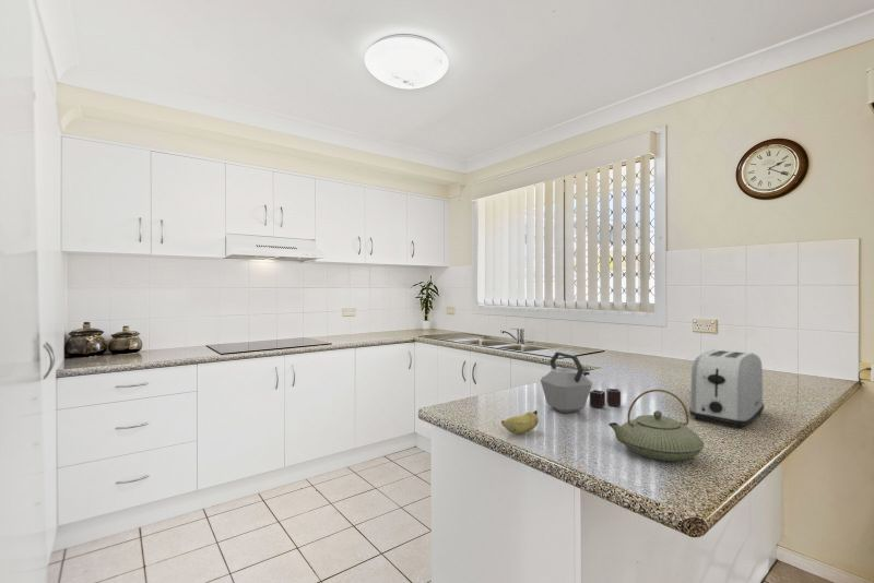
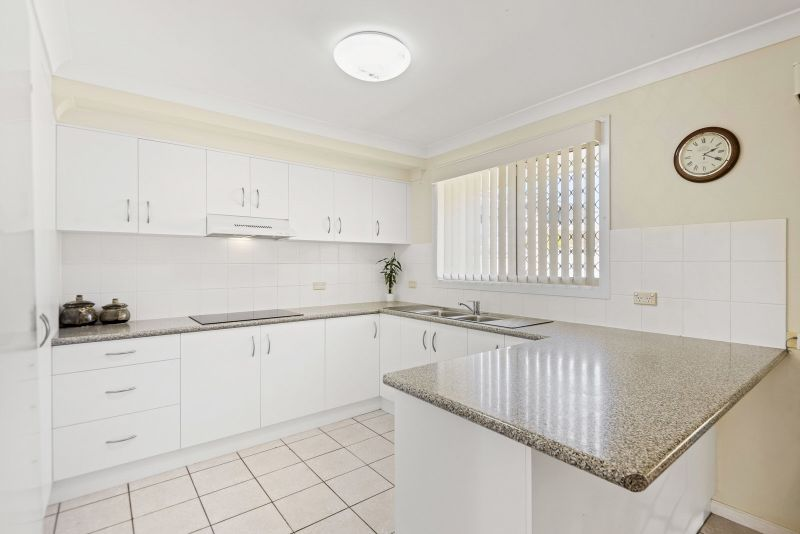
- toaster (727, 383)
- kettle (584, 380)
- banana (521, 423)
- teapot (652, 420)
